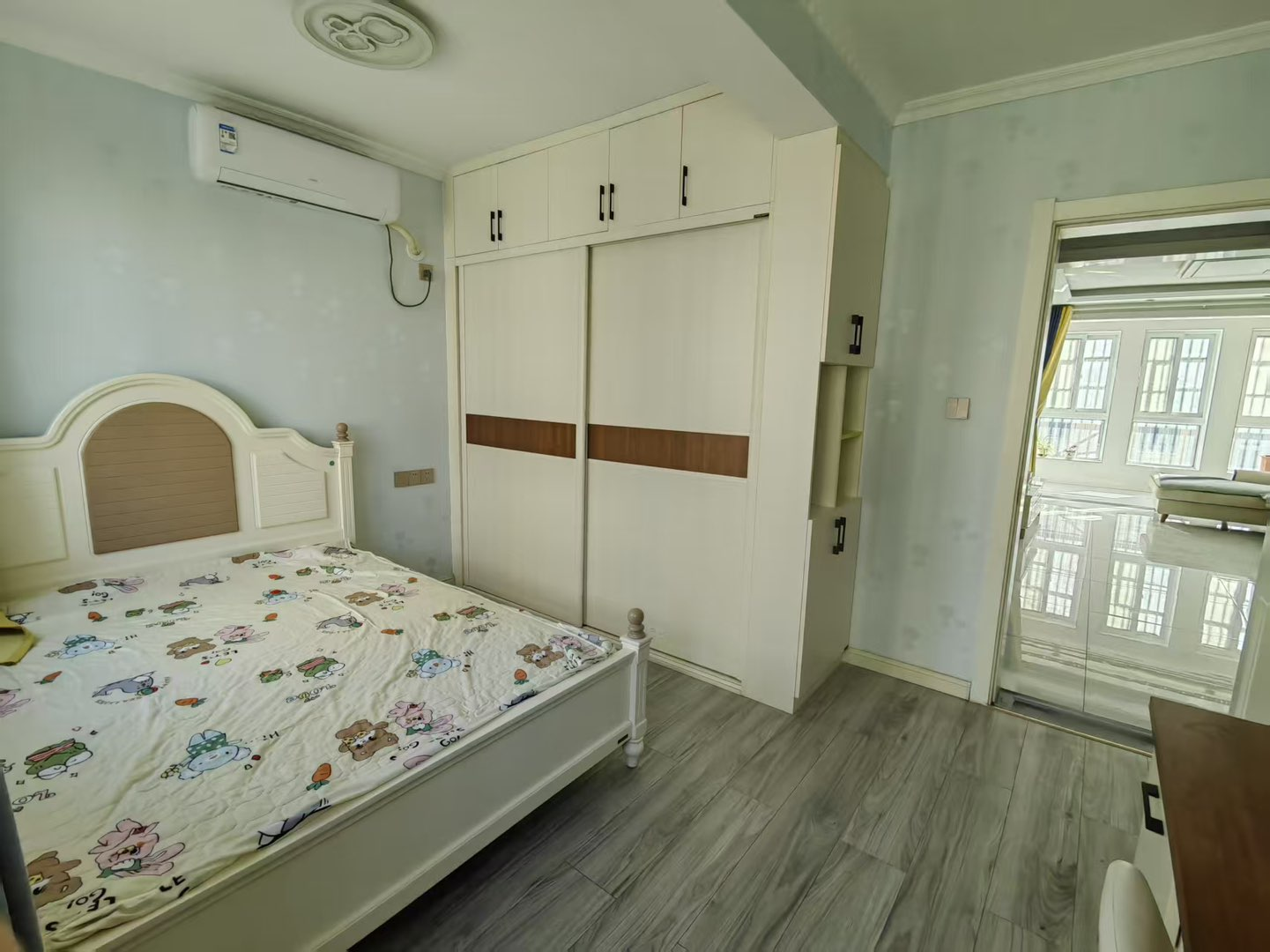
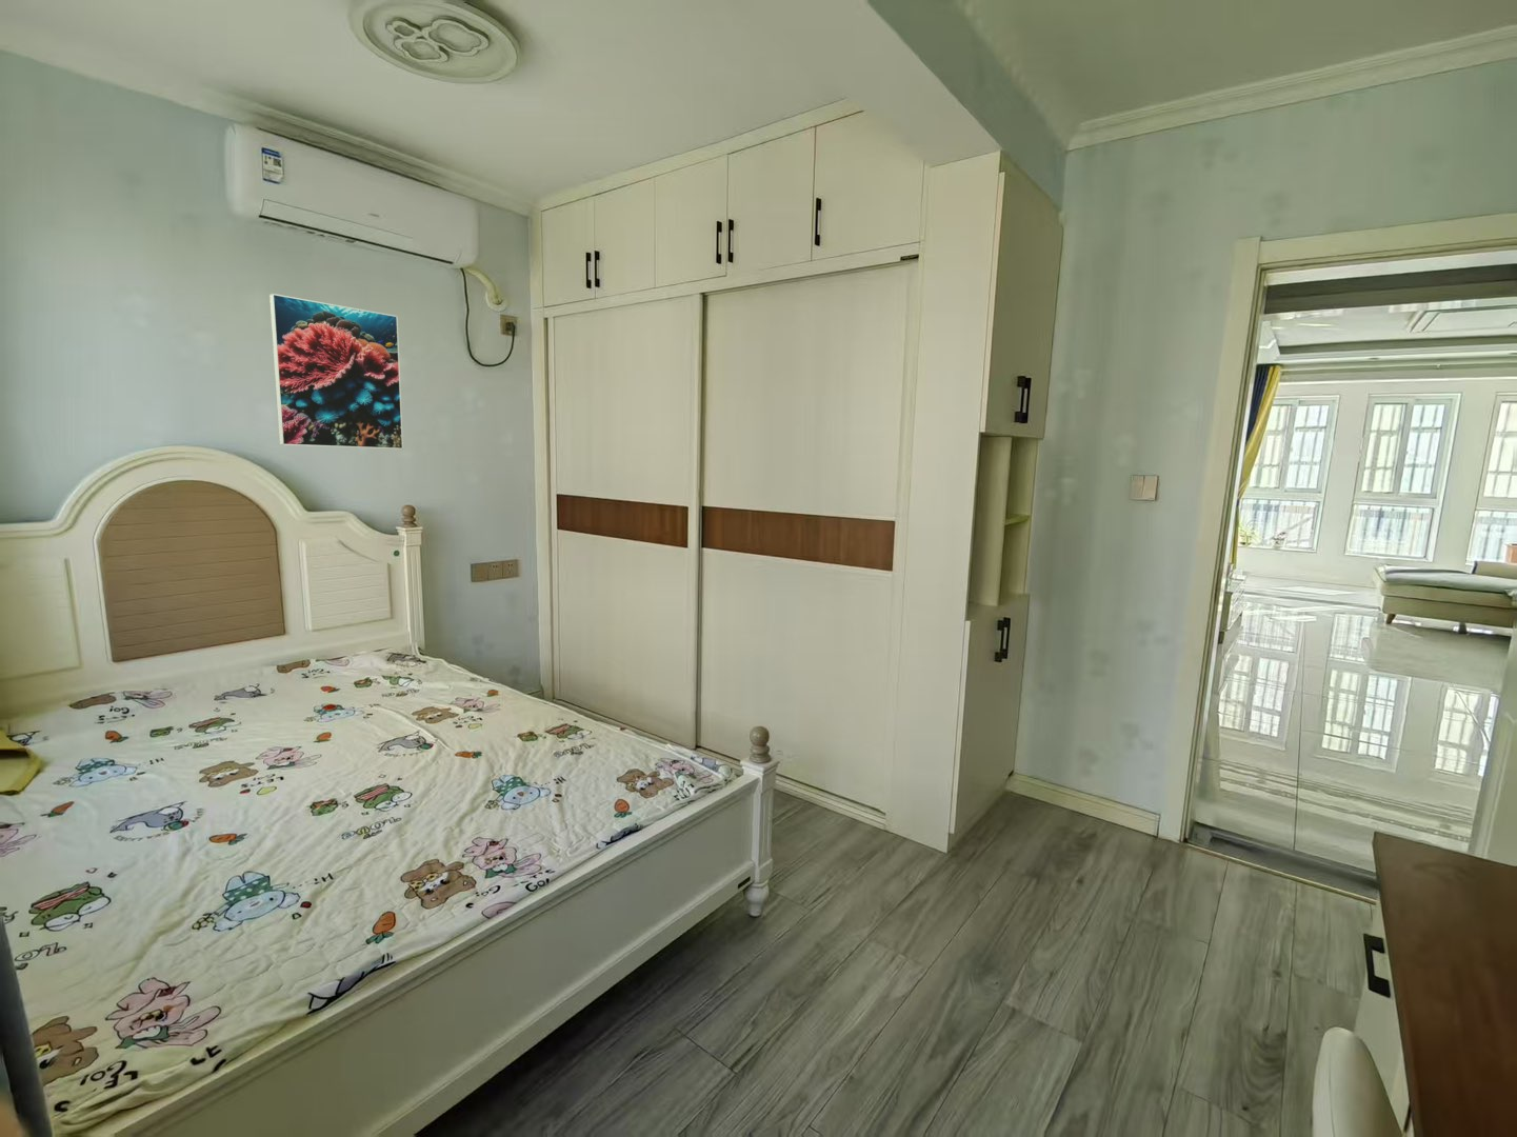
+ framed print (342, 377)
